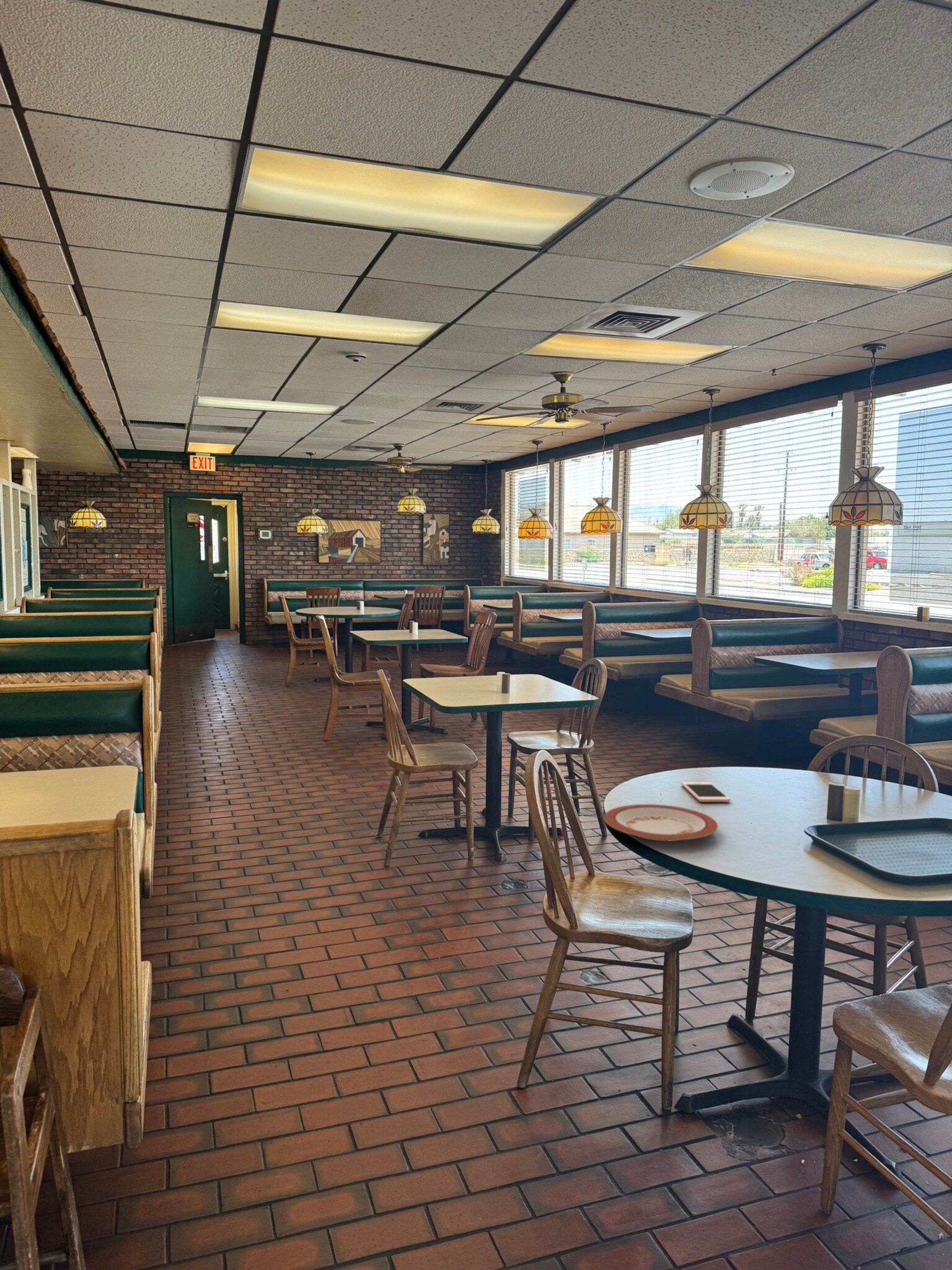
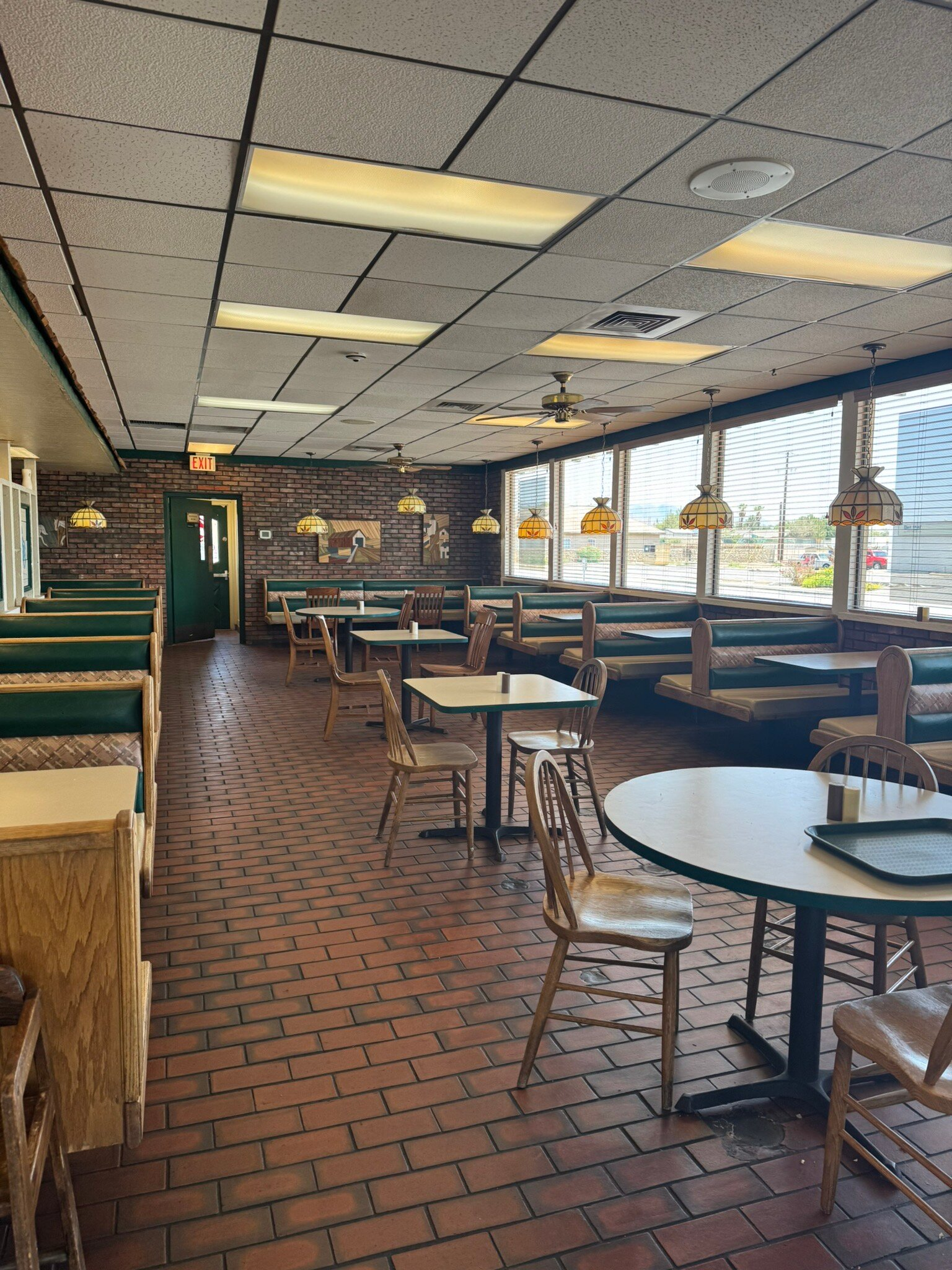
- plate (659, 825)
- cell phone (705, 791)
